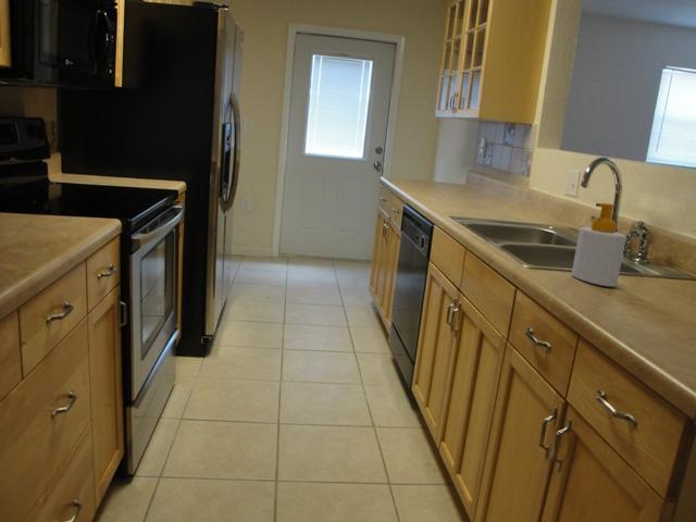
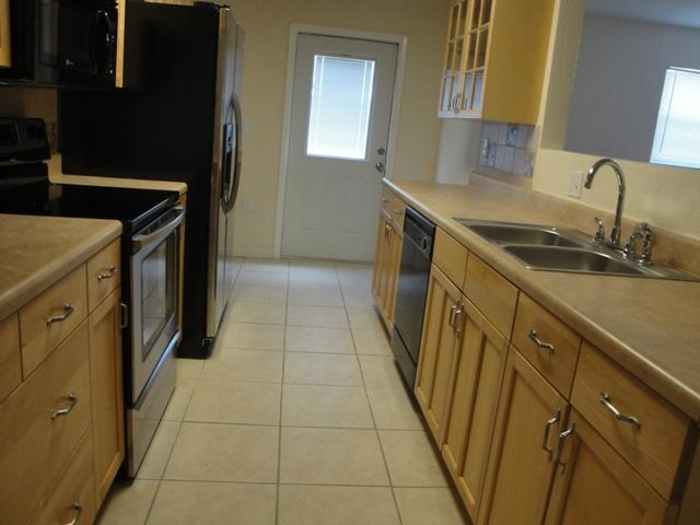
- soap bottle (600, 243)
